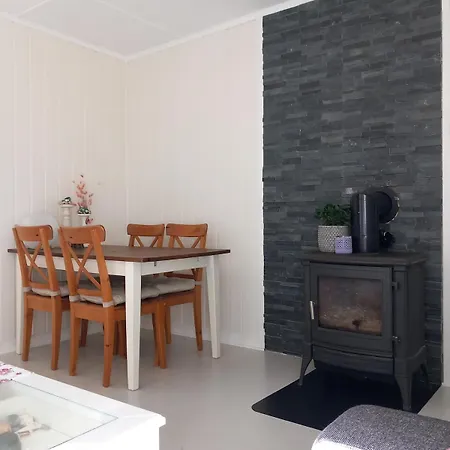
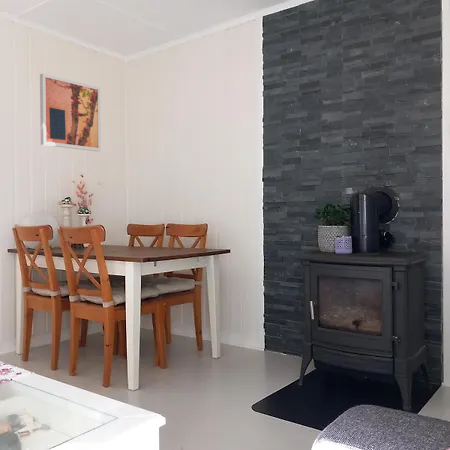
+ wall art (71, 114)
